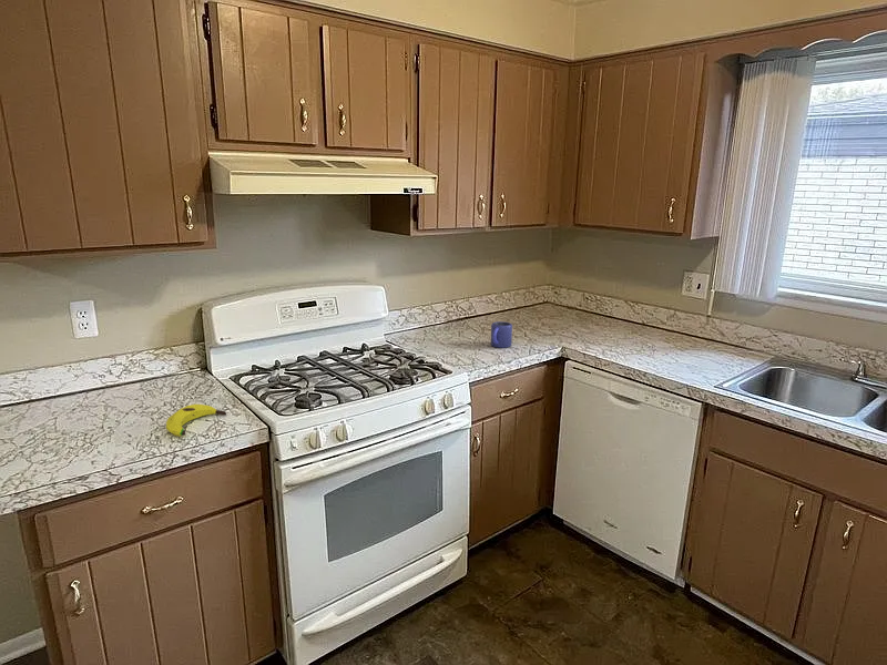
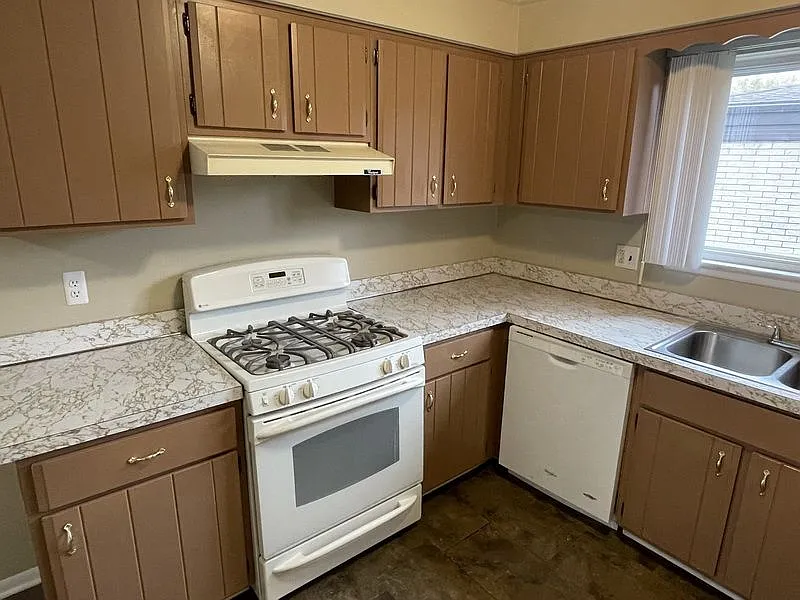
- mug (499, 335)
- banana (195, 417)
